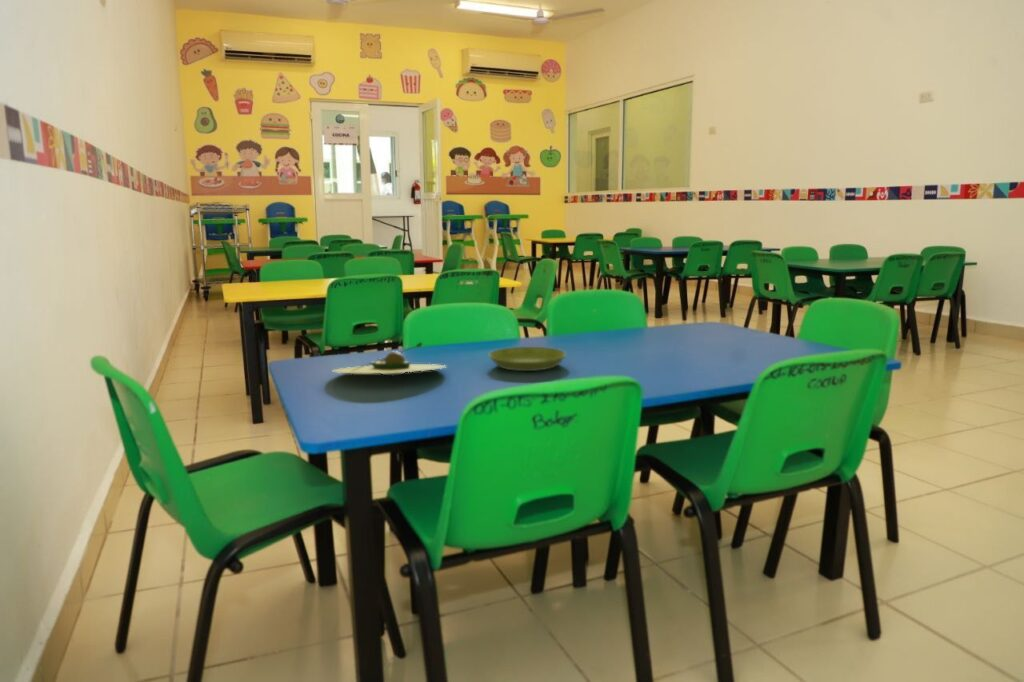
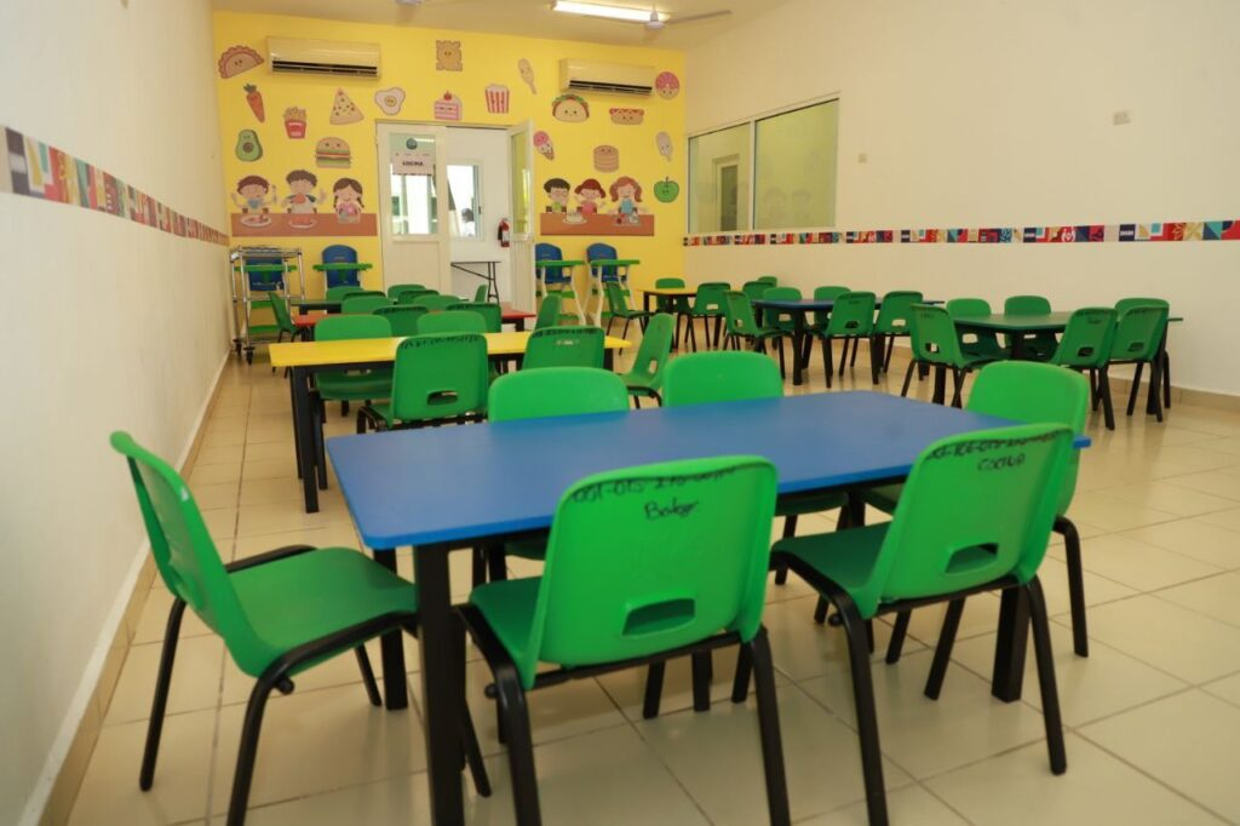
- saucer (527, 359)
- avocado (389, 360)
